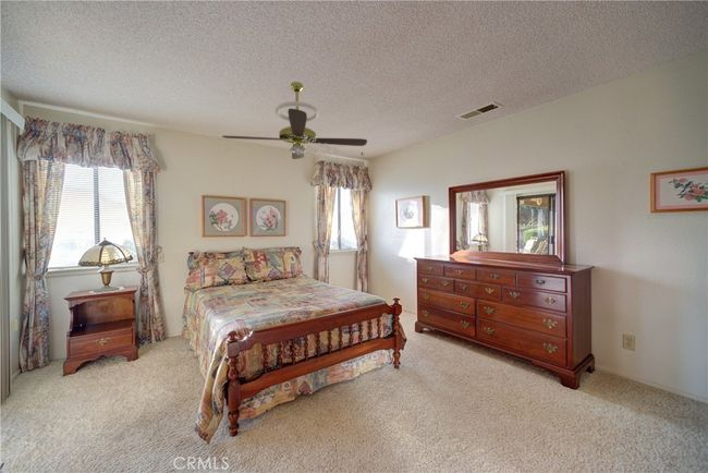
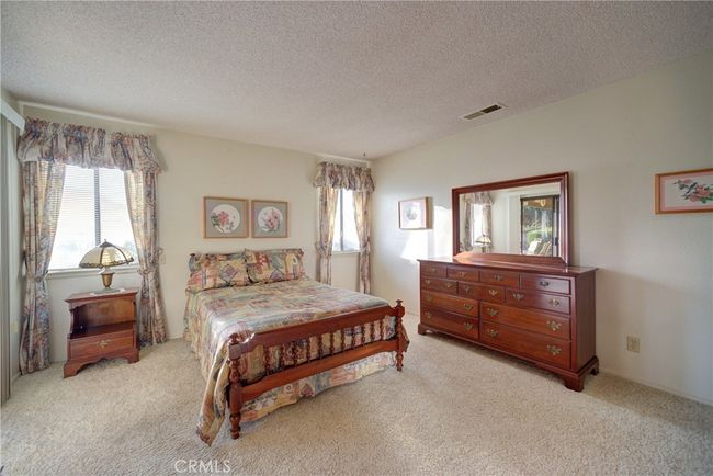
- ceiling fan (297, 122)
